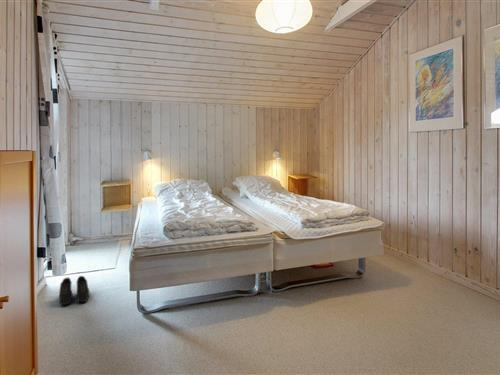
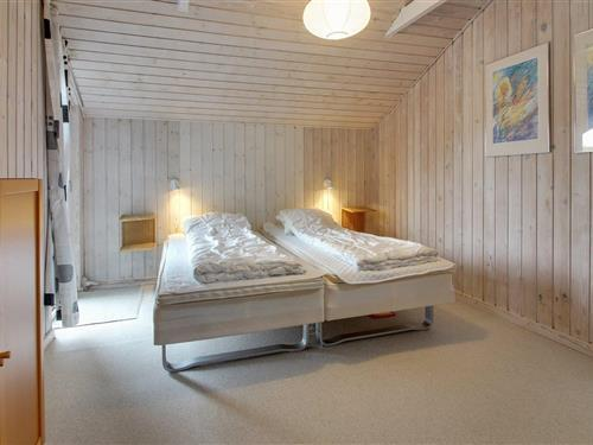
- boots (77, 287)
